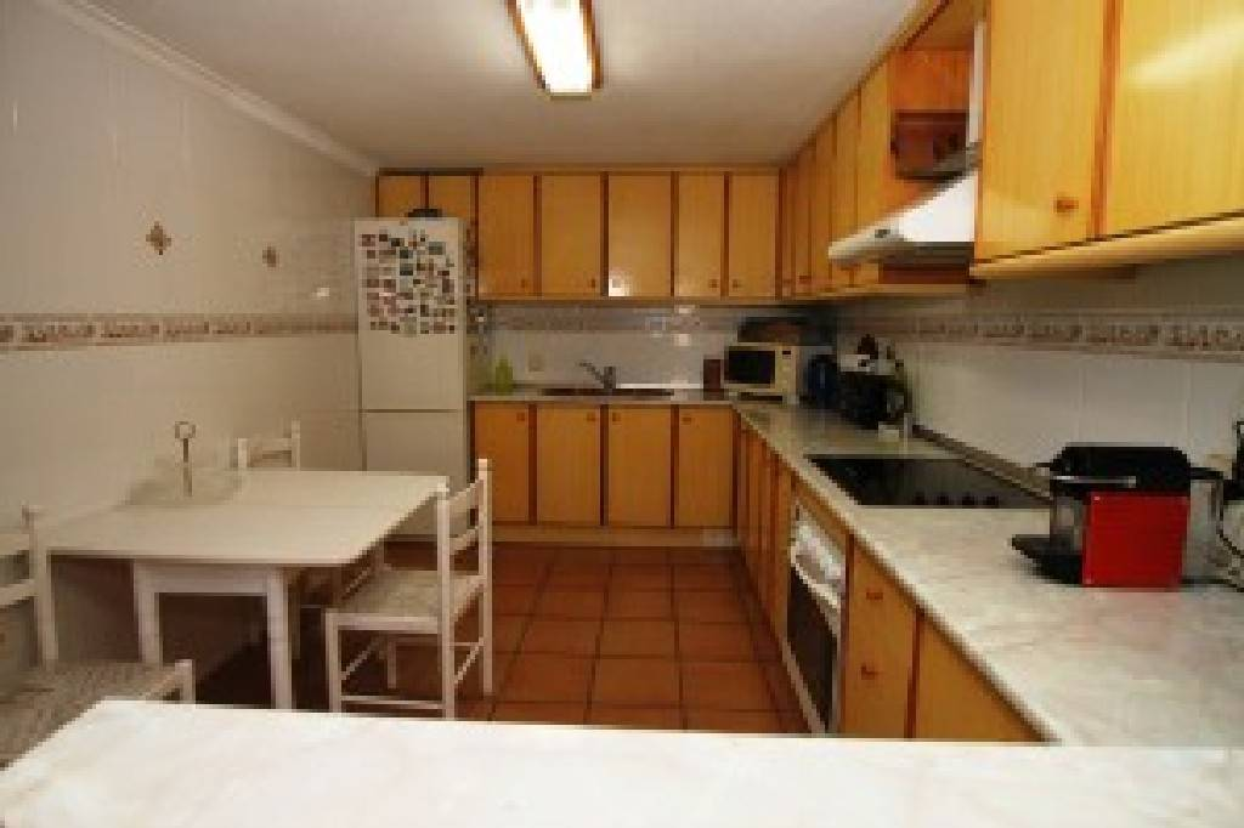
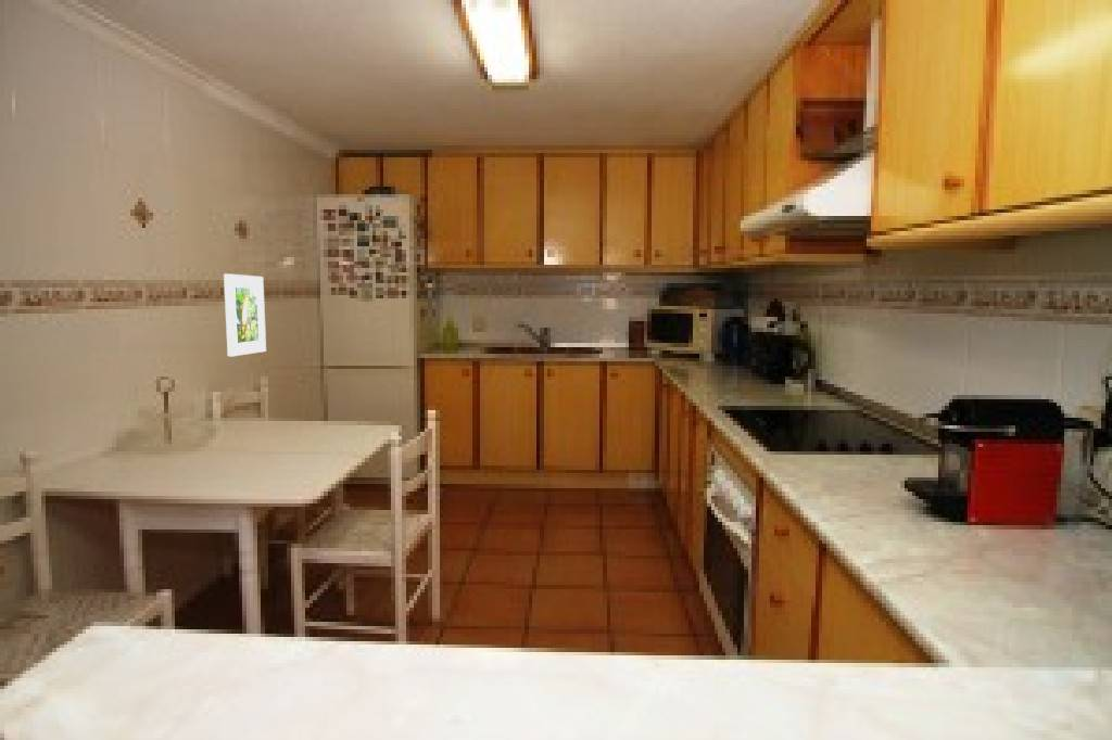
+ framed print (245, 315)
